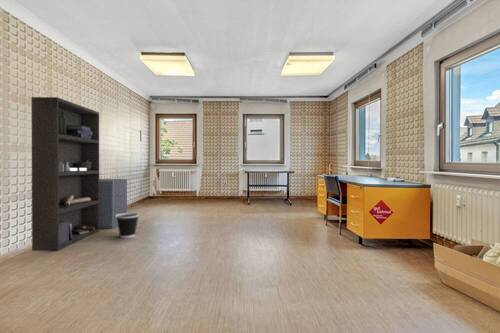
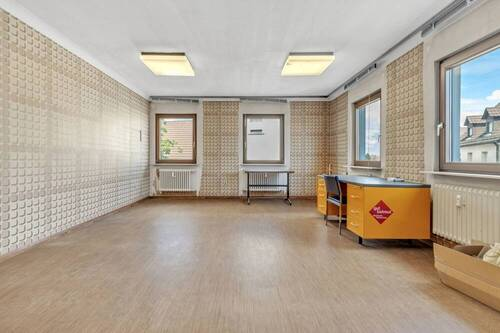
- wastebasket (127, 225)
- filing cabinet (105, 202)
- bookshelf (70, 172)
